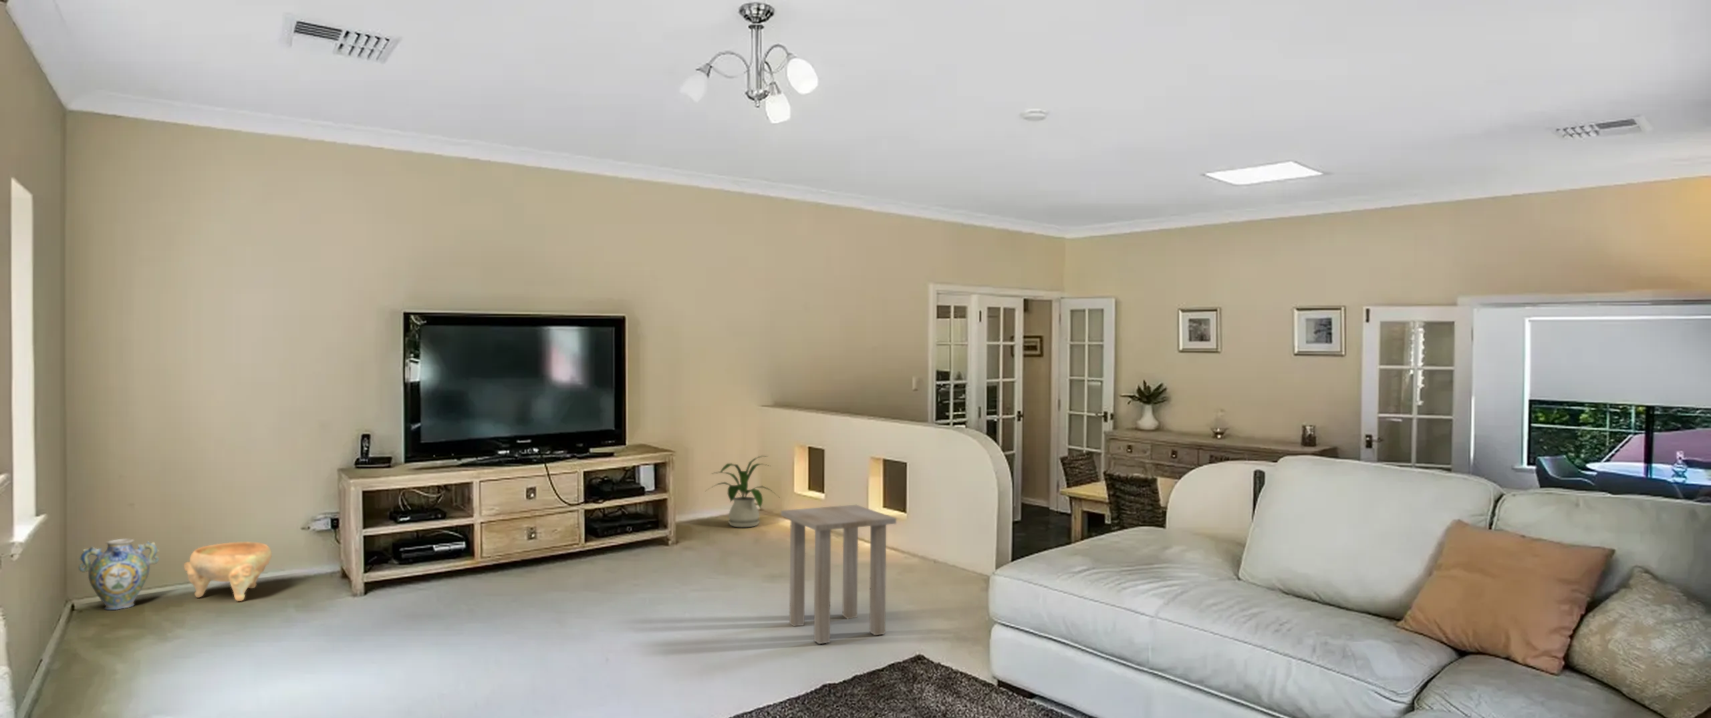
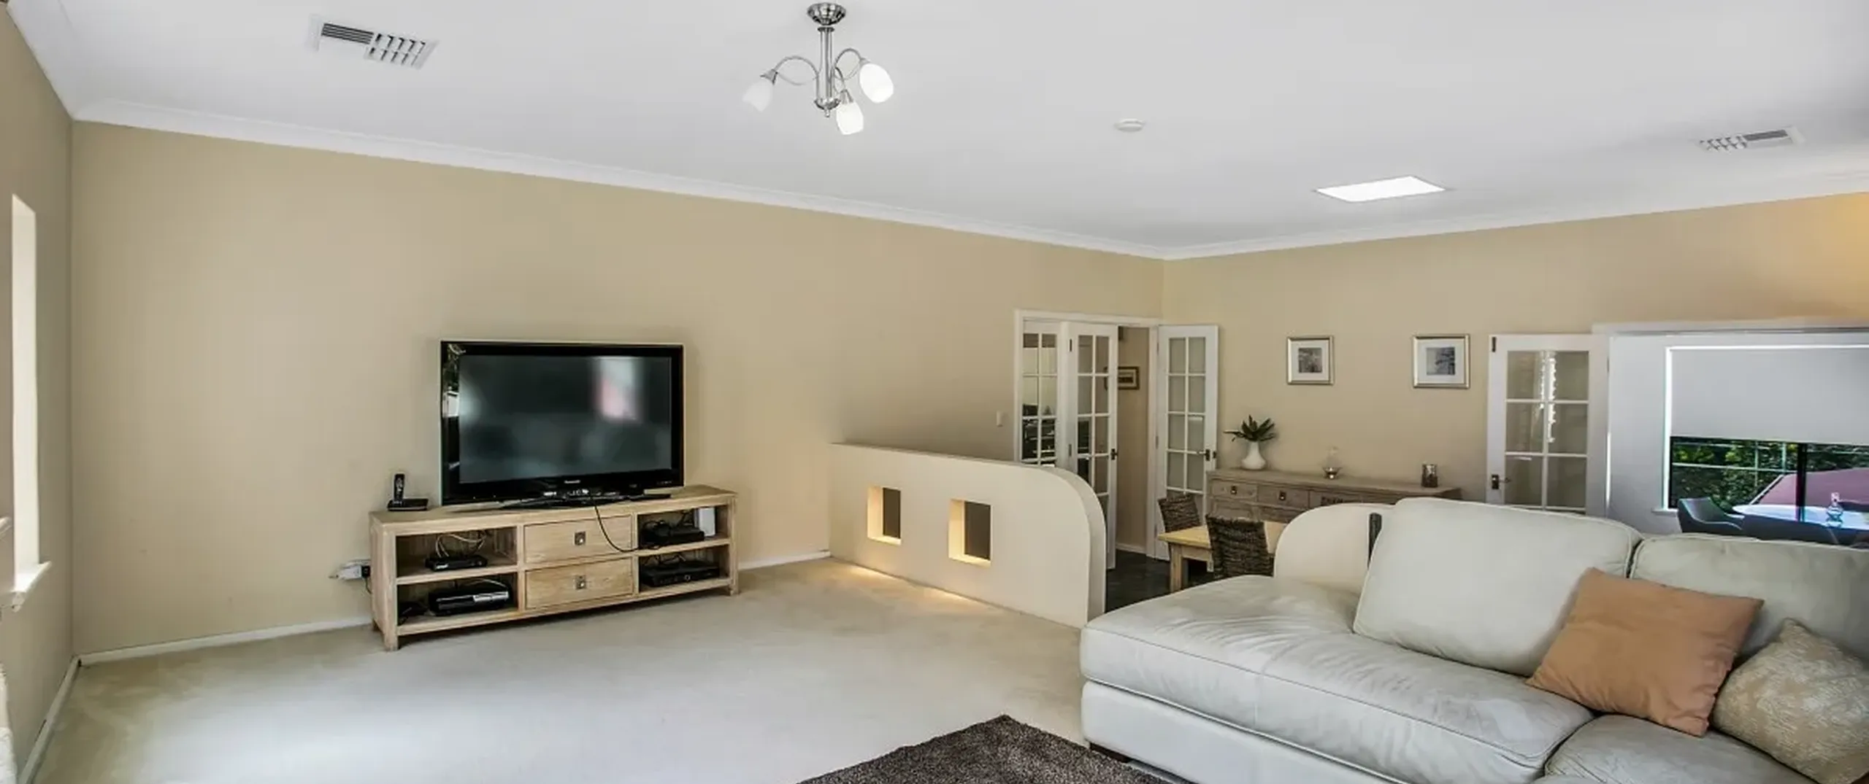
- side table (842, 571)
- house plant (742, 488)
- decorative bowl (229, 572)
- ceramic jug (120, 573)
